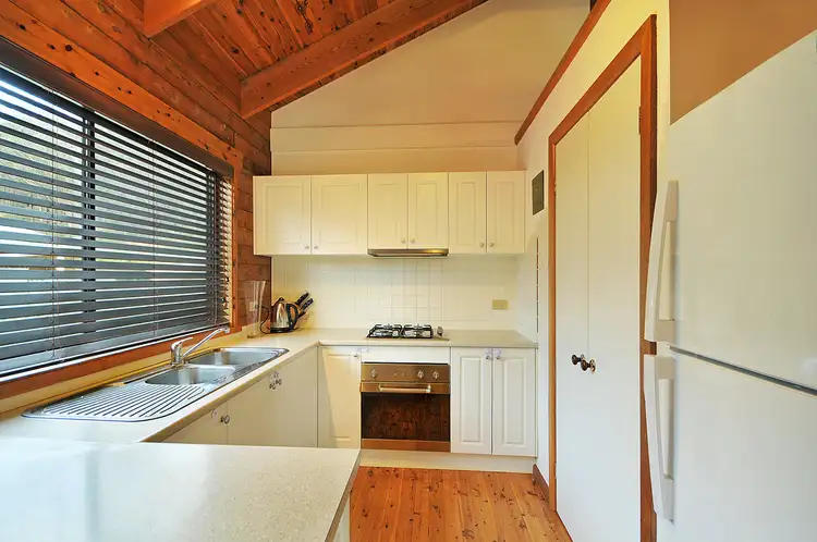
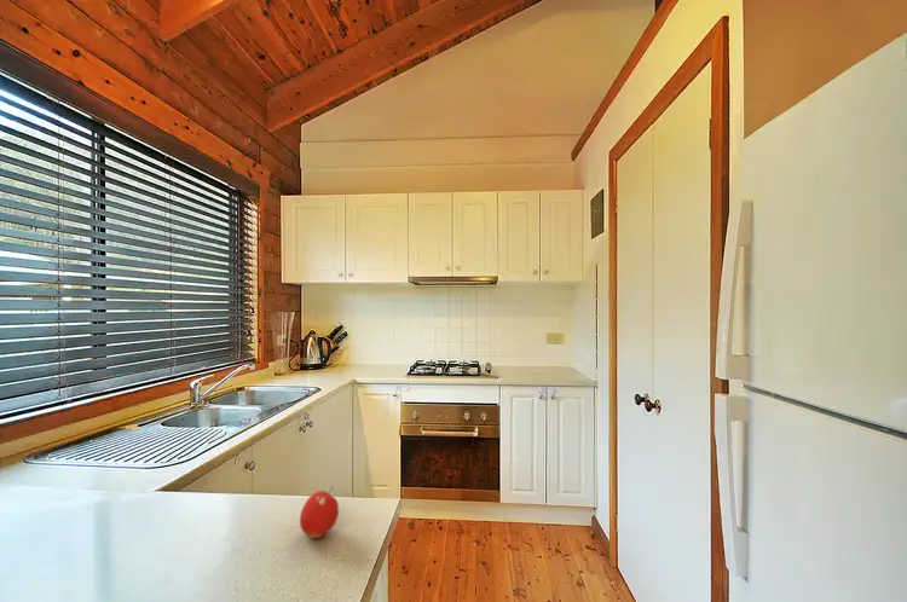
+ fruit (319, 511)
